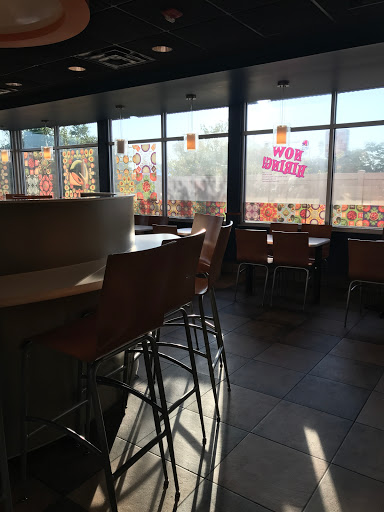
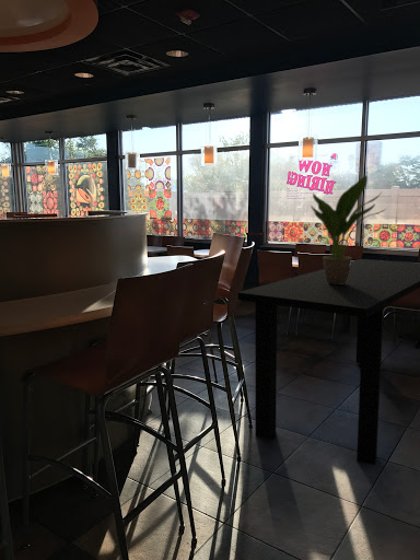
+ potted plant (347, 231)
+ dining table (360, 339)
